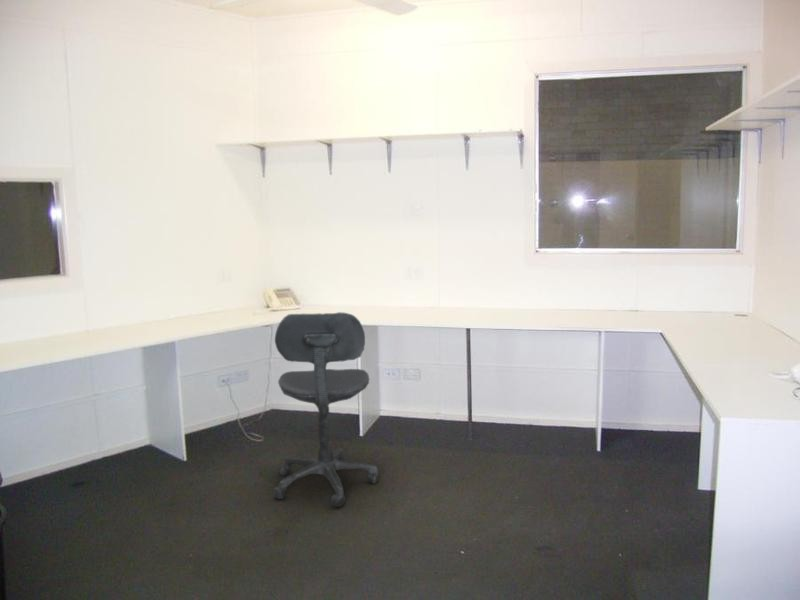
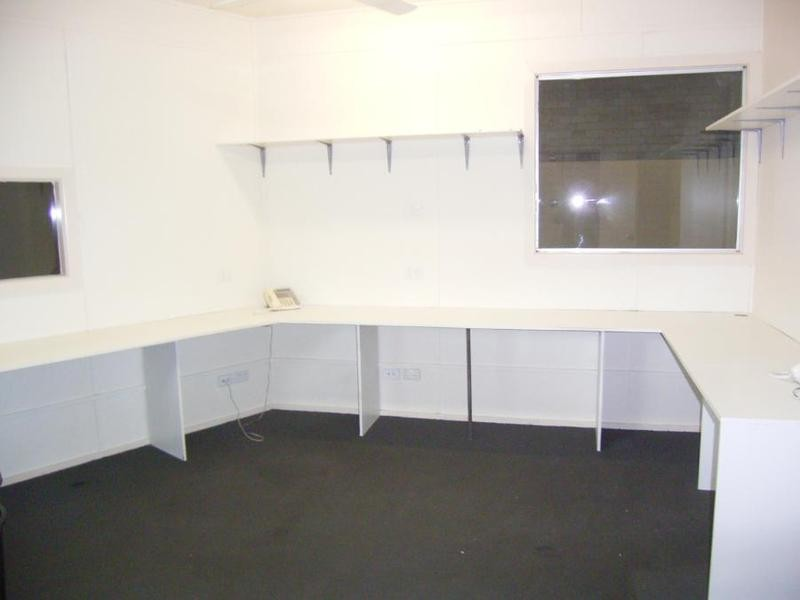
- office chair (324, 396)
